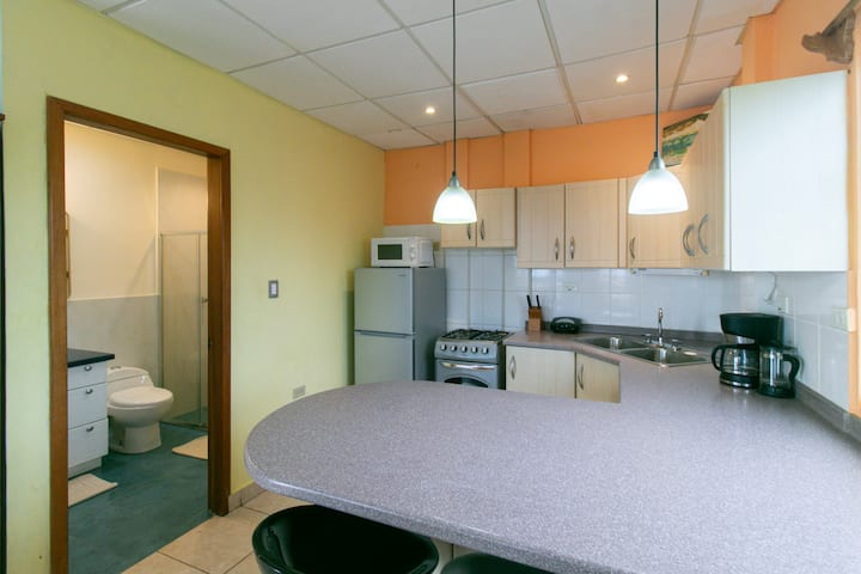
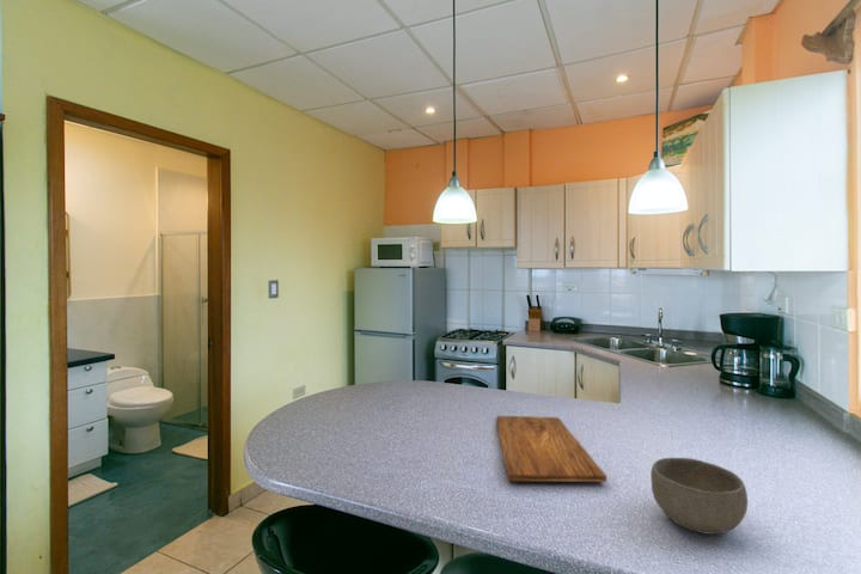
+ bowl (696, 497)
+ cutting board (538, 442)
